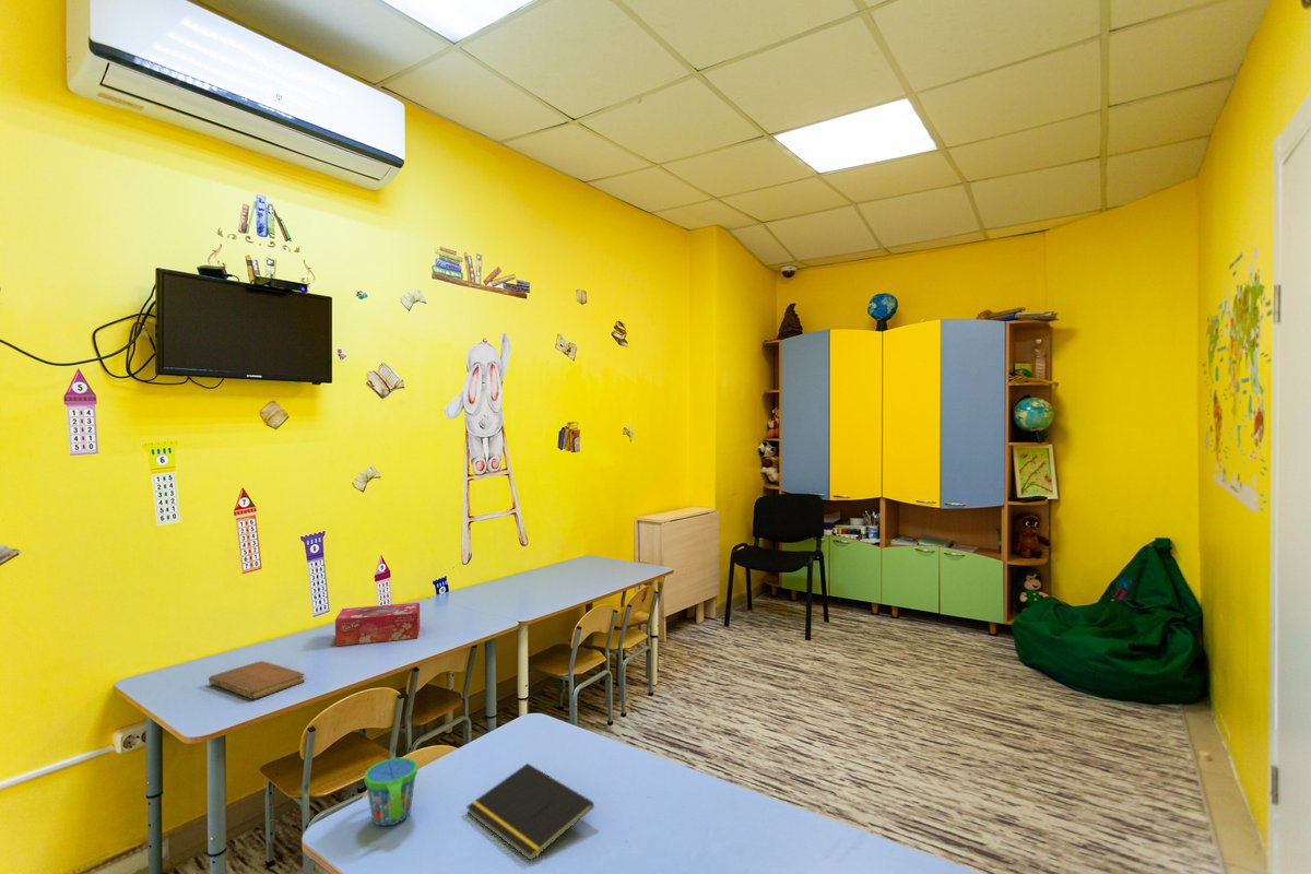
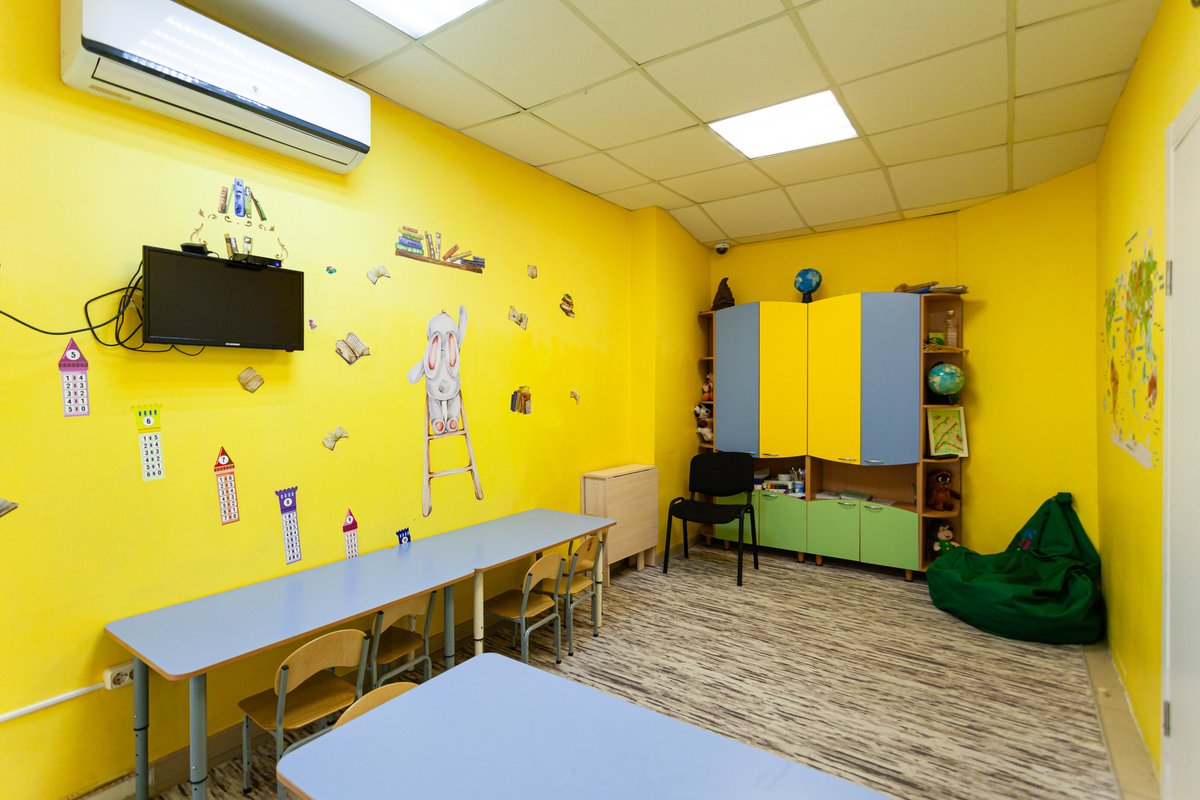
- tissue box (379, 623)
- snack cup (391, 792)
- notepad (529, 806)
- notebook (257, 678)
